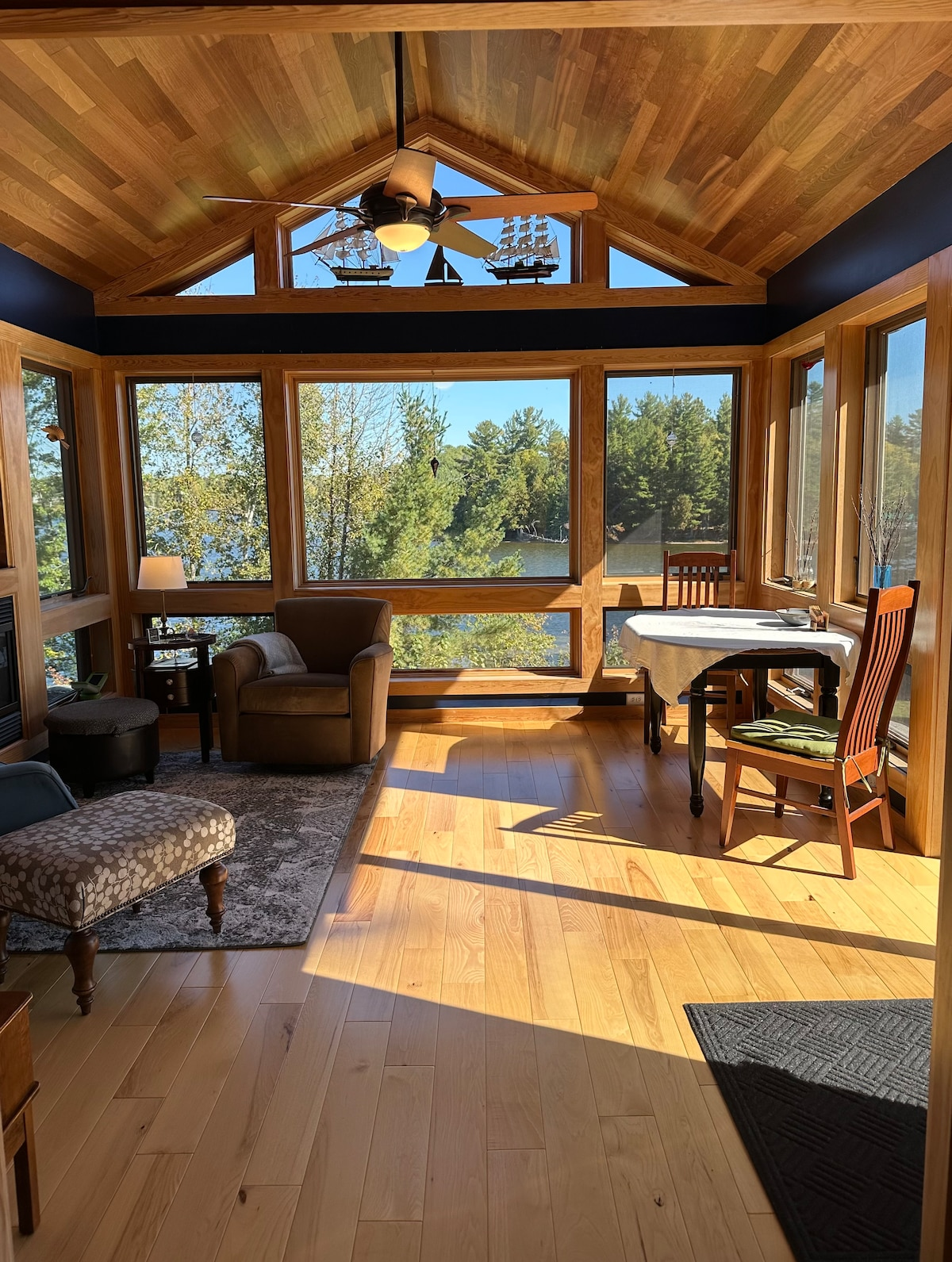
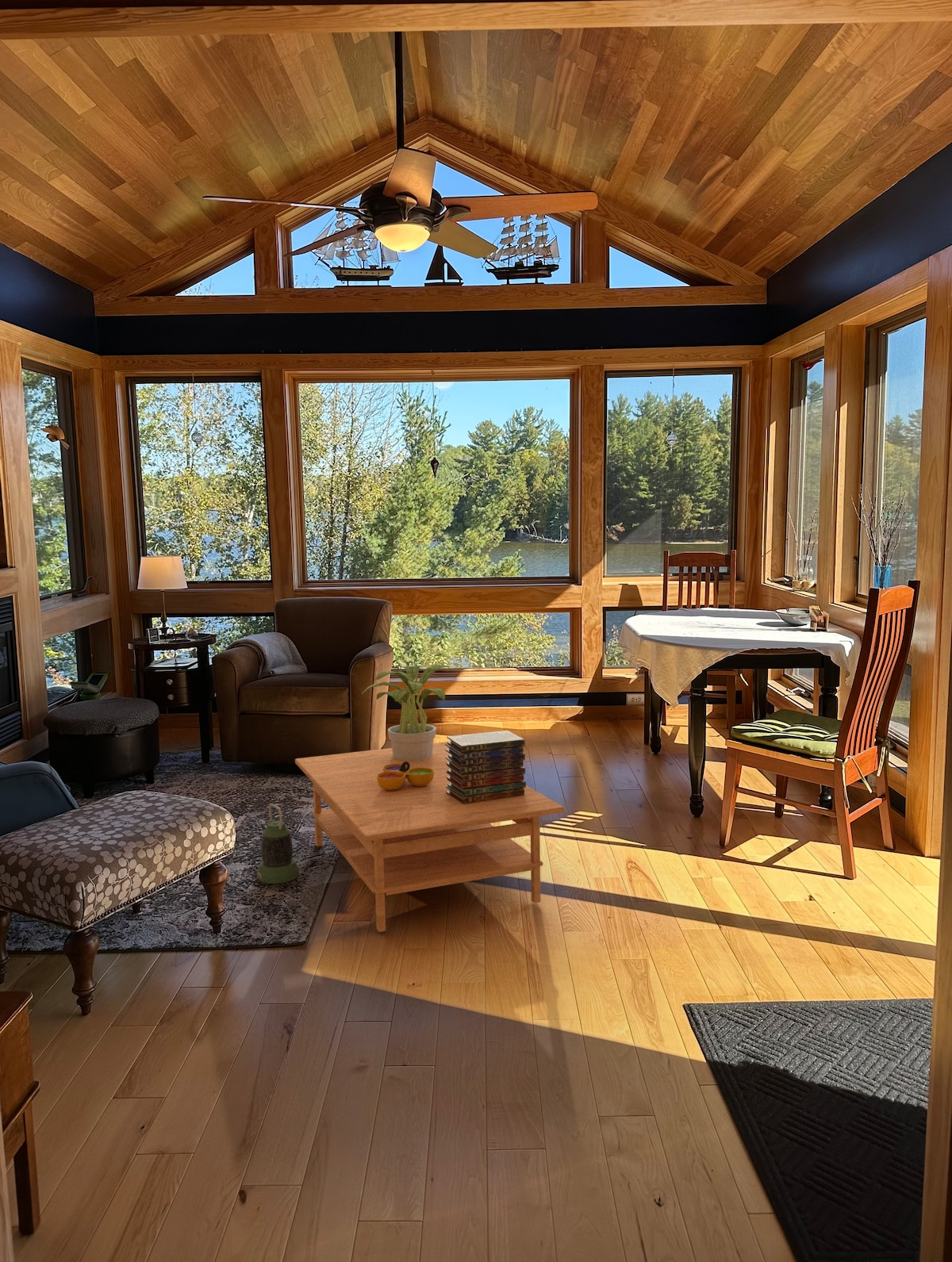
+ lantern (276, 840)
+ decorative bowl (399, 773)
+ coffee table (416, 826)
+ book stack (485, 765)
+ potted plant (411, 712)
